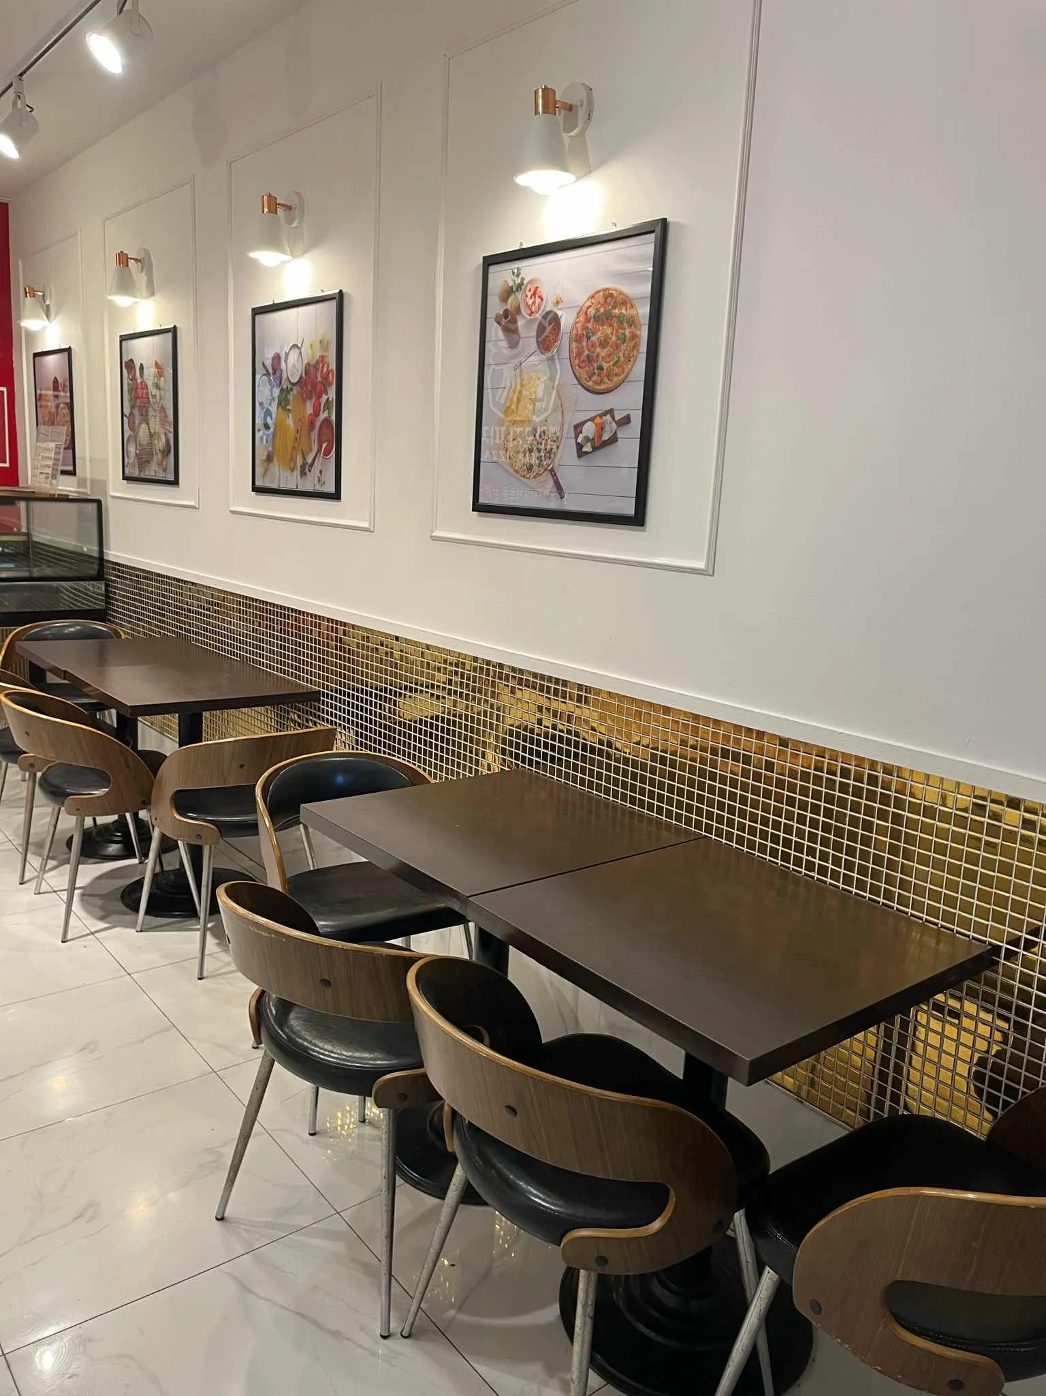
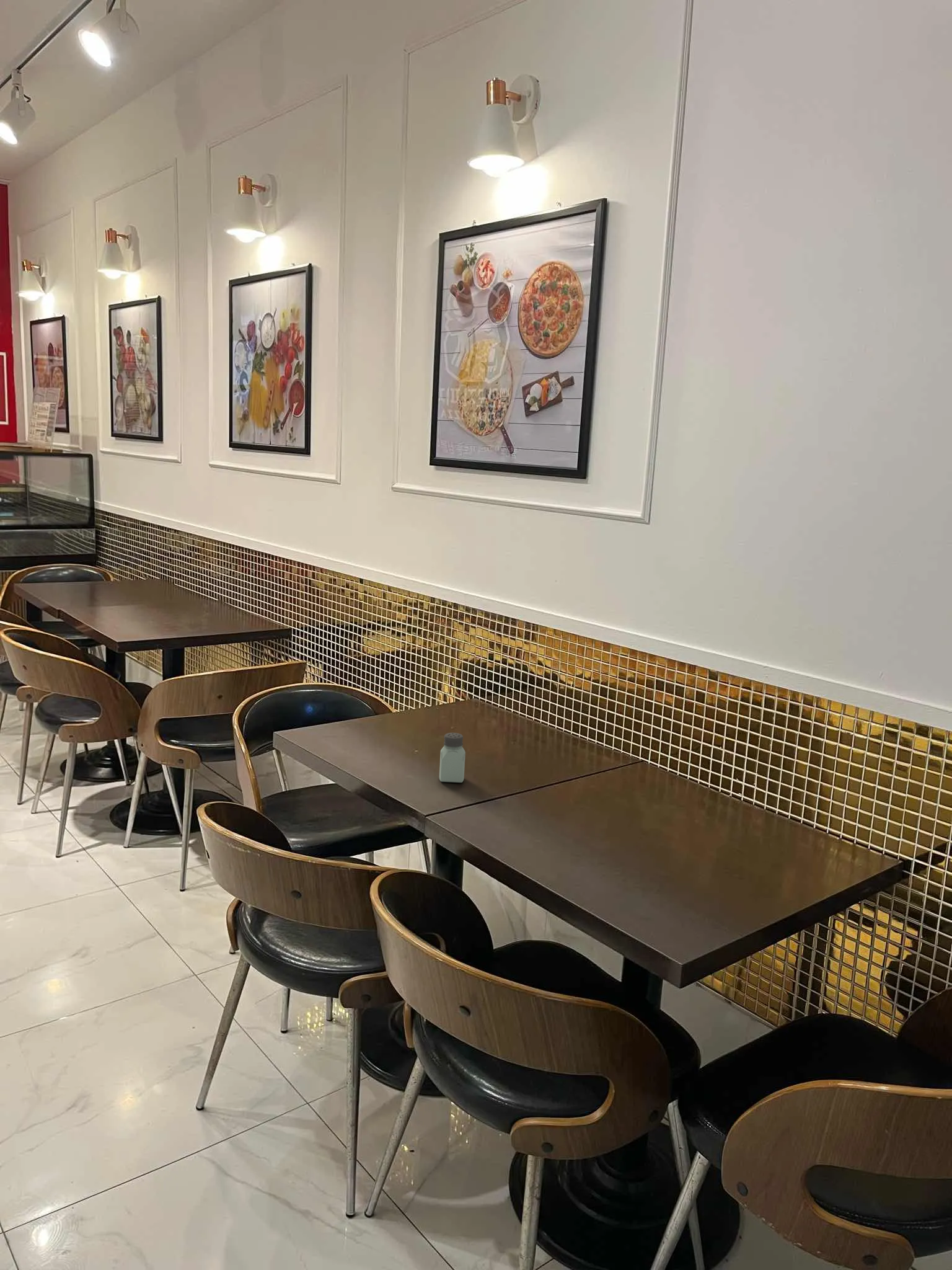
+ saltshaker (452, 757)
